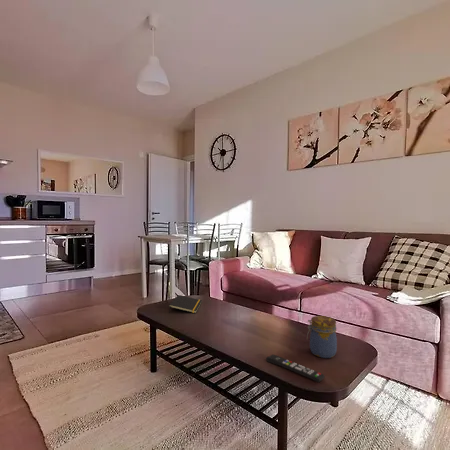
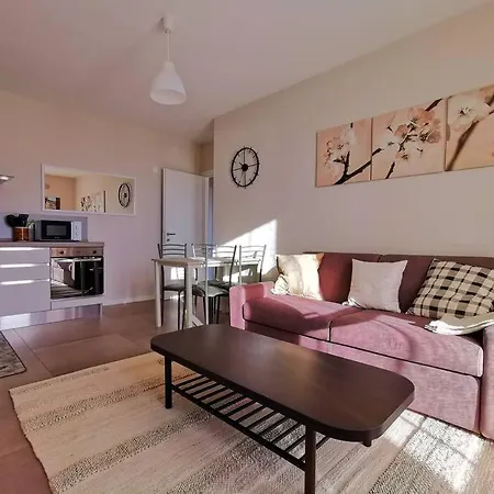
- jar (321, 335)
- notepad (186, 303)
- remote control (293, 367)
